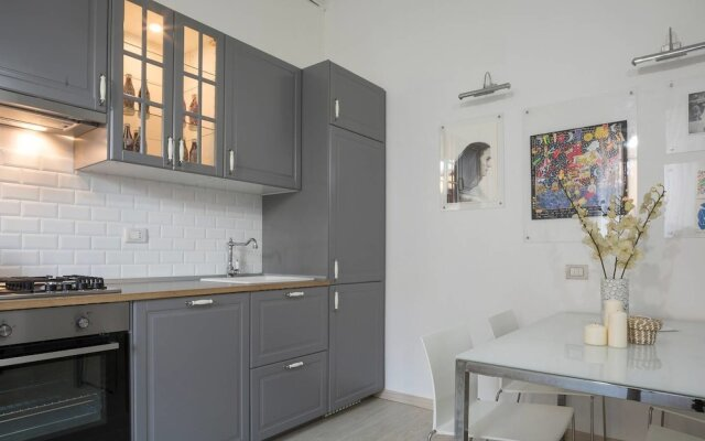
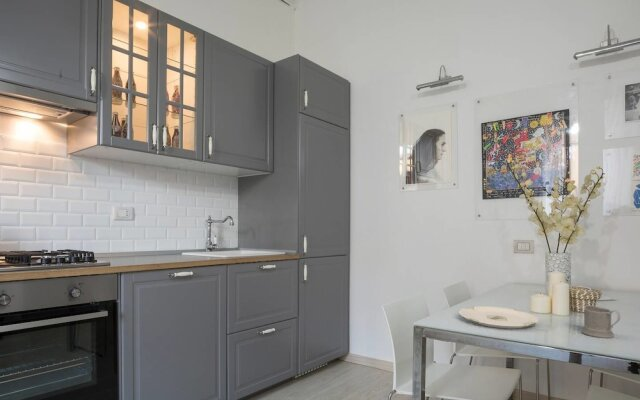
+ mug (602, 321)
+ plate (497, 318)
